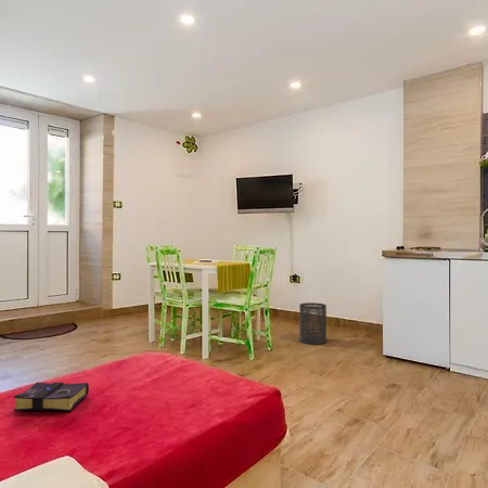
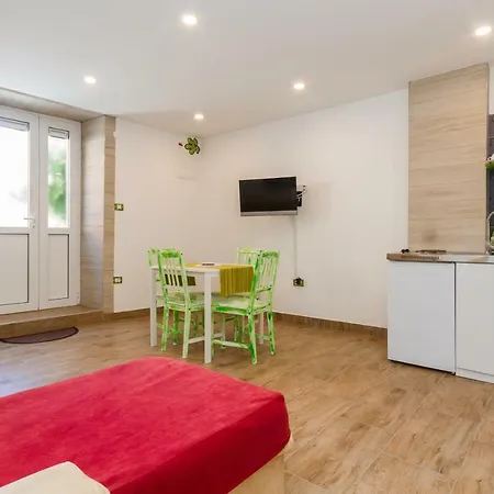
- book (53, 395)
- trash can (312, 323)
